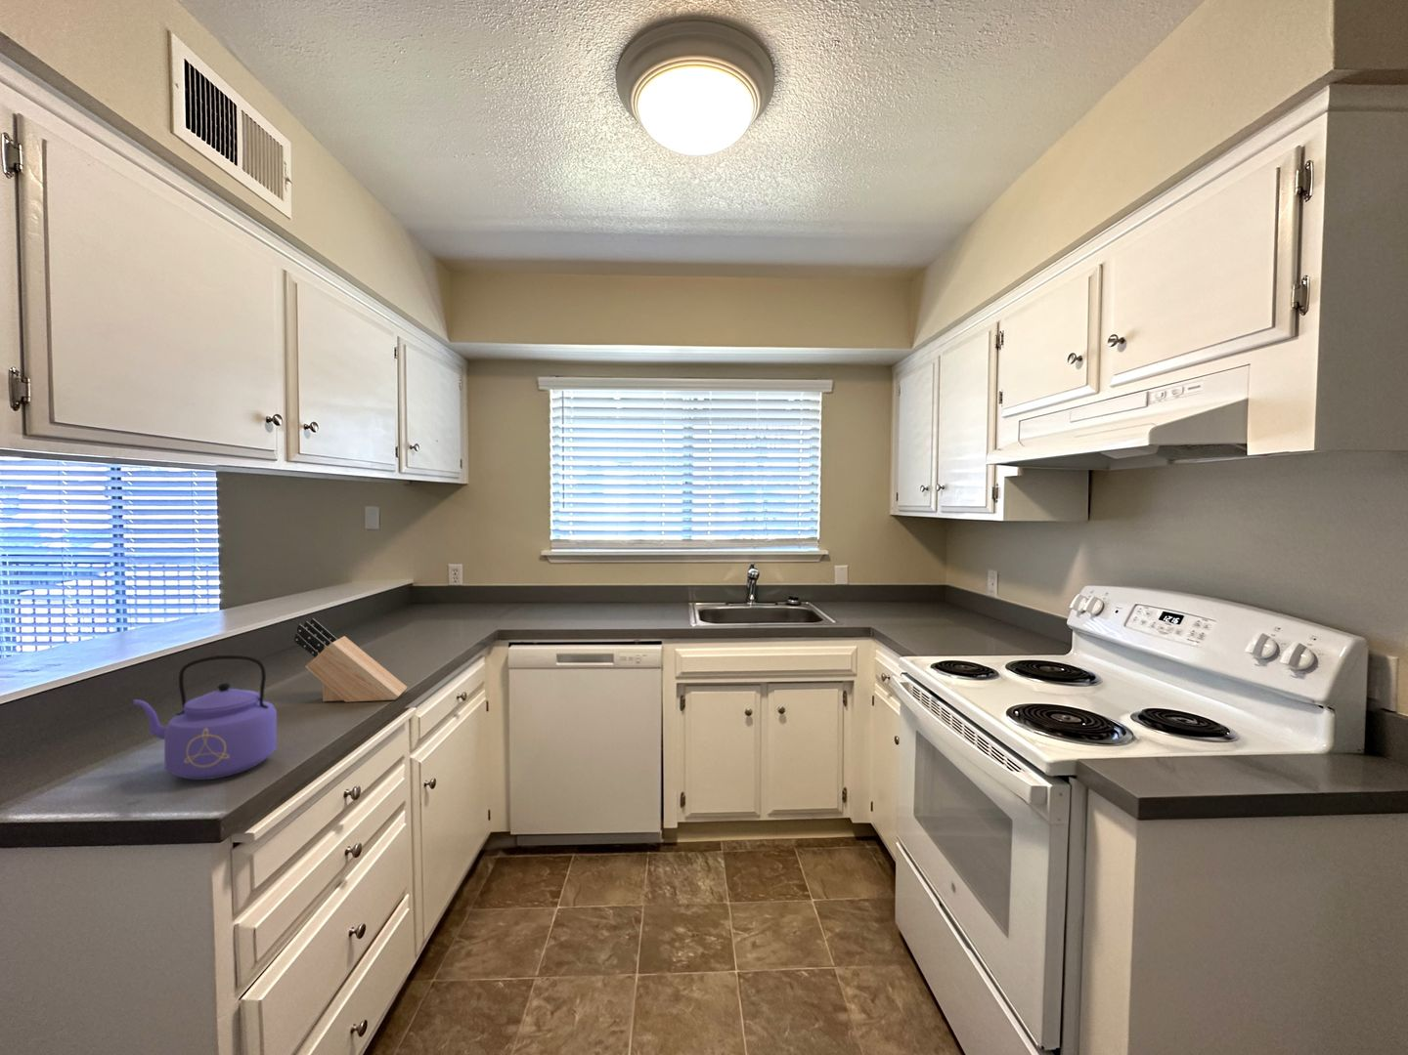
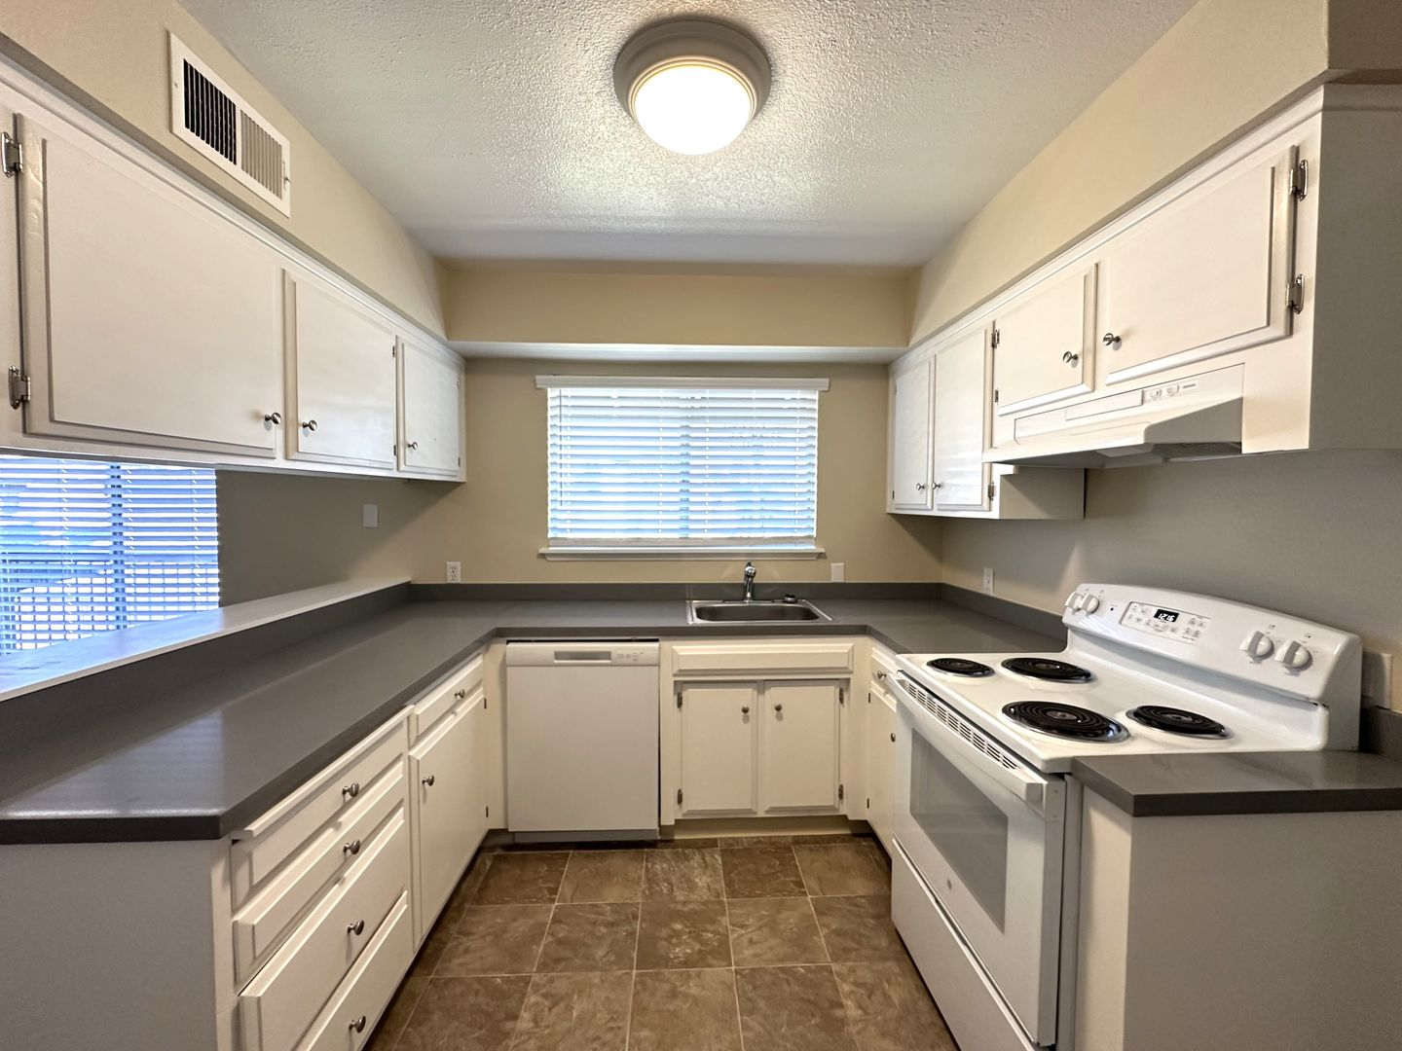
- knife block (350, 658)
- kettle (205, 711)
